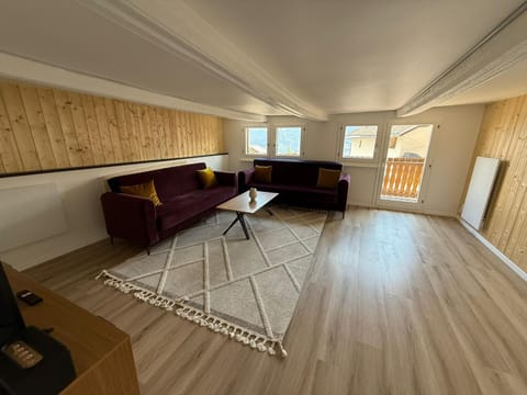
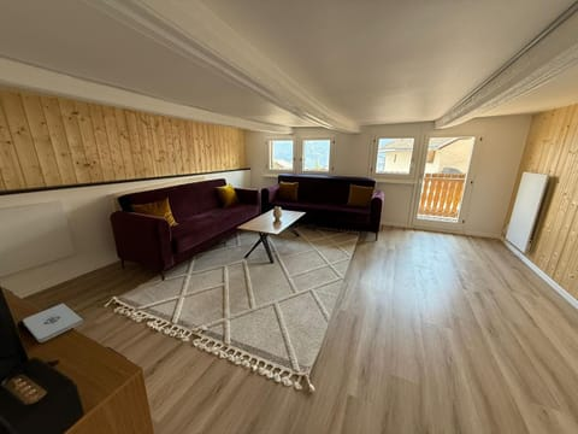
+ notepad (52, 321)
